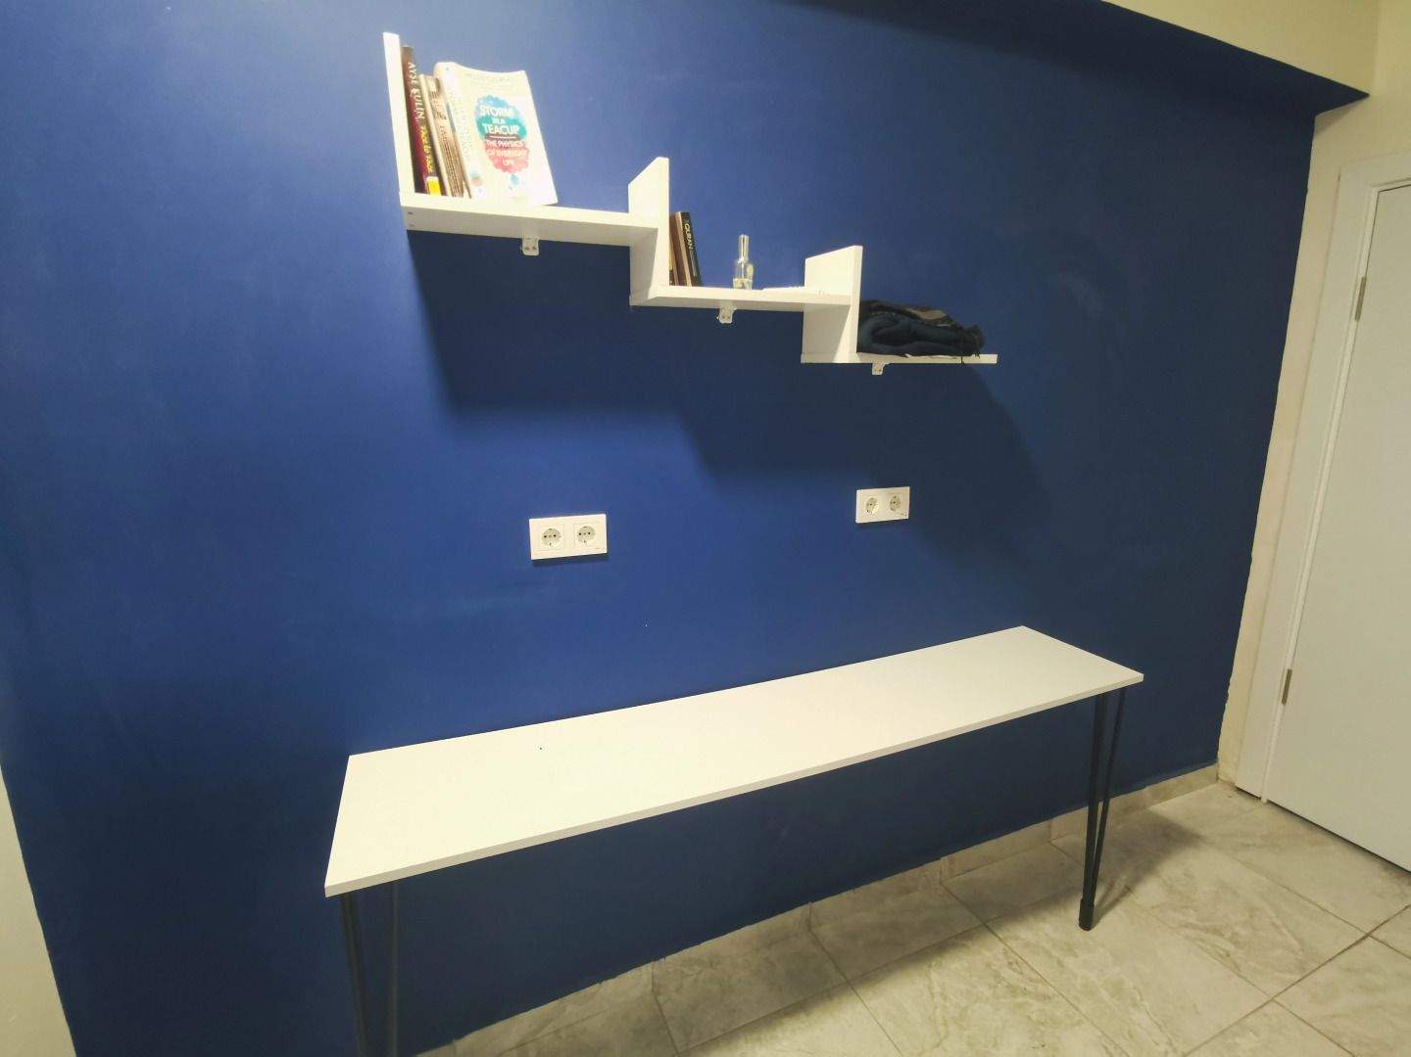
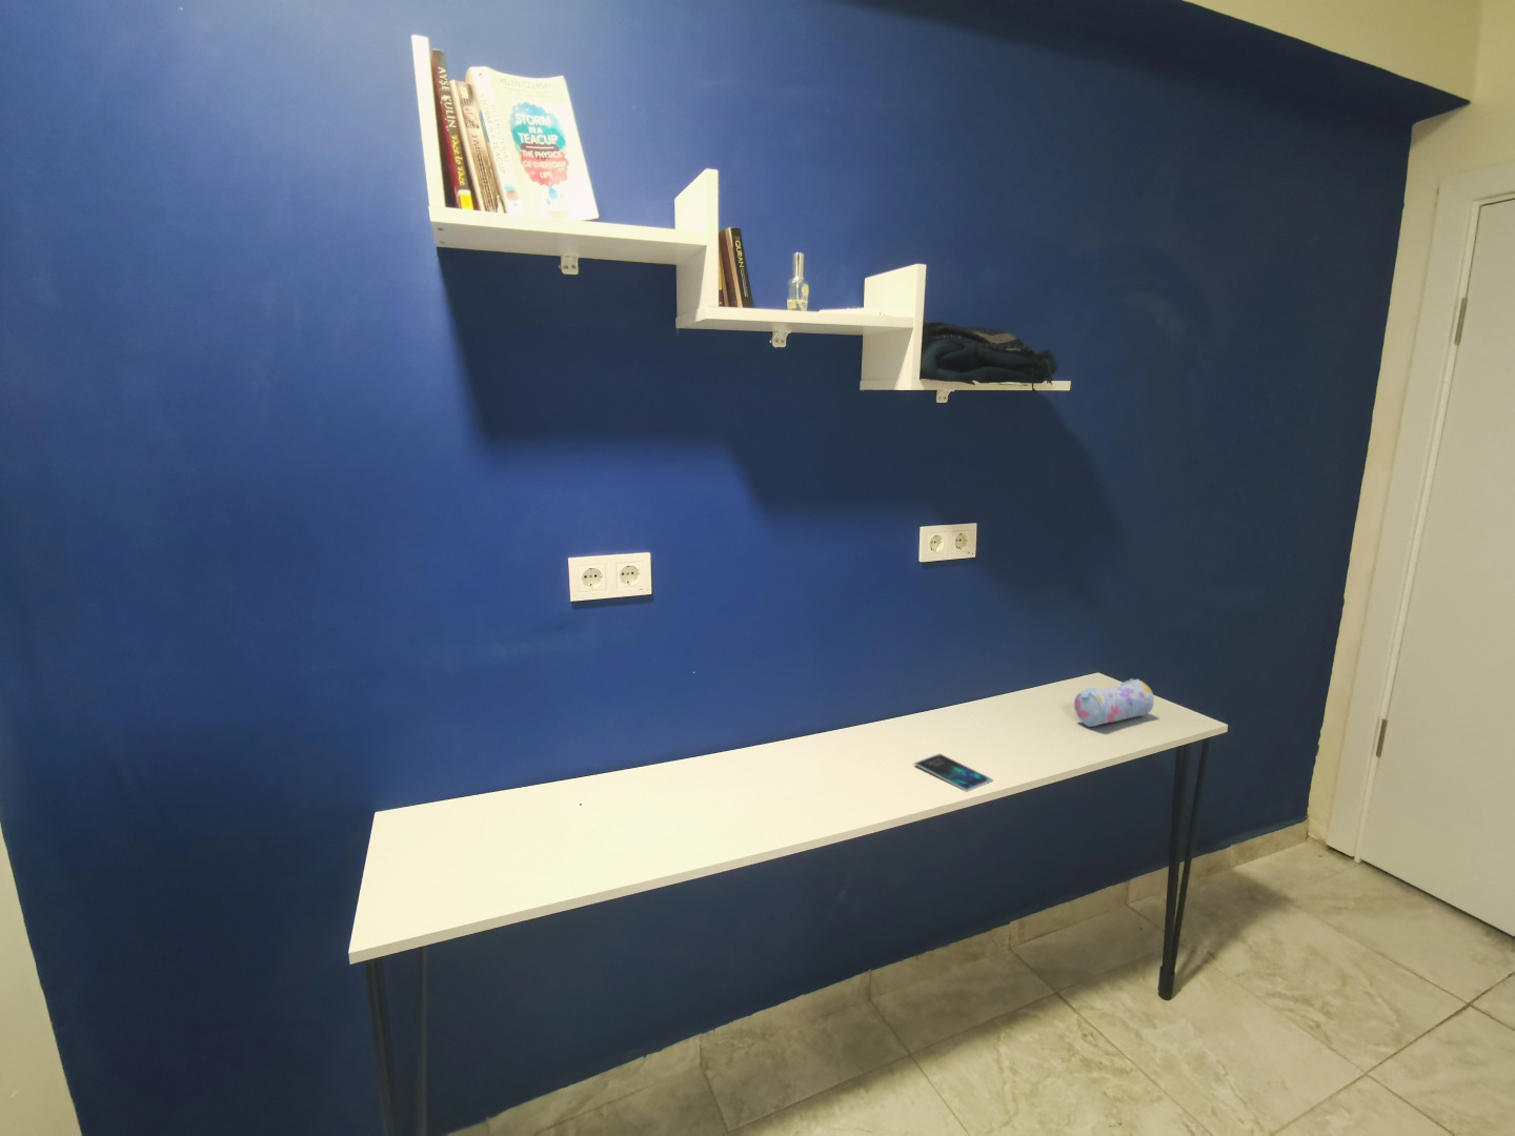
+ smartphone (952, 771)
+ pencil case (1114, 702)
